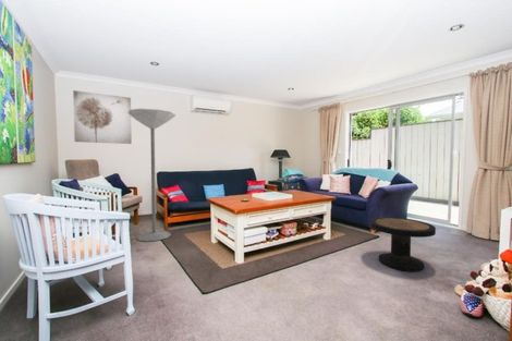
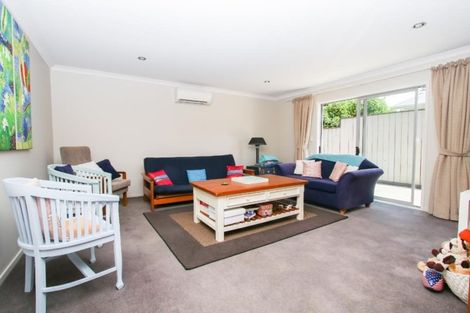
- floor lamp (153, 174)
- side table (400, 243)
- wall art (103, 118)
